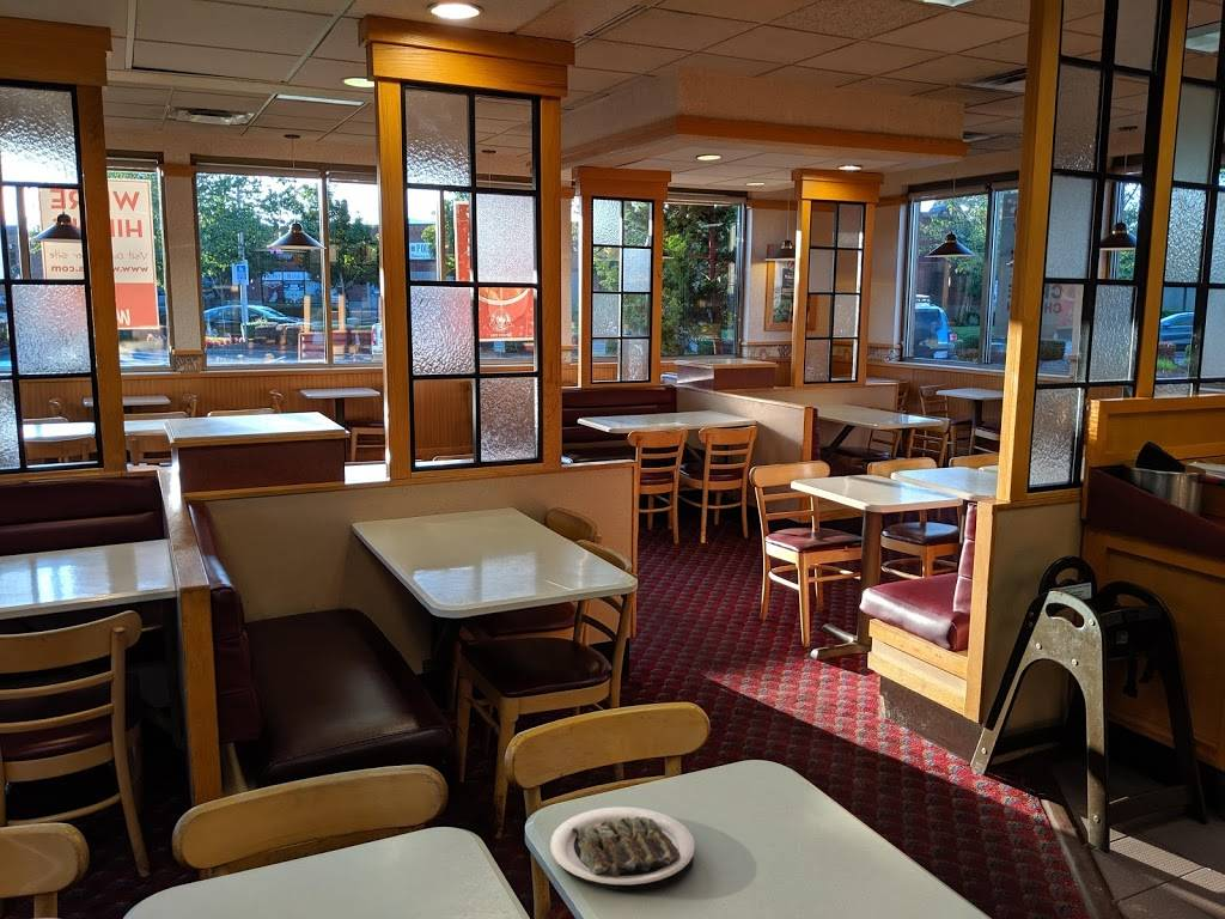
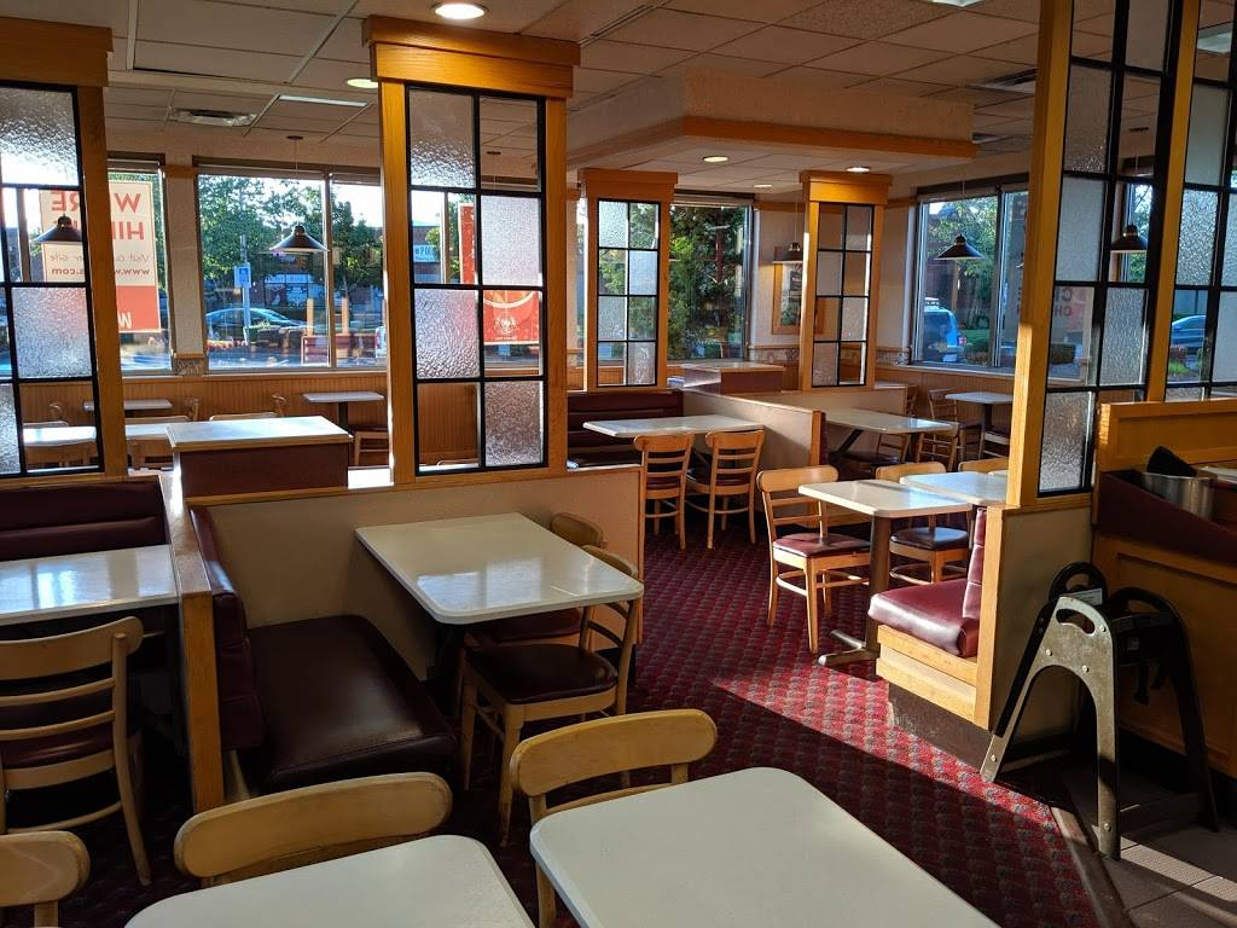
- plate (622, 841)
